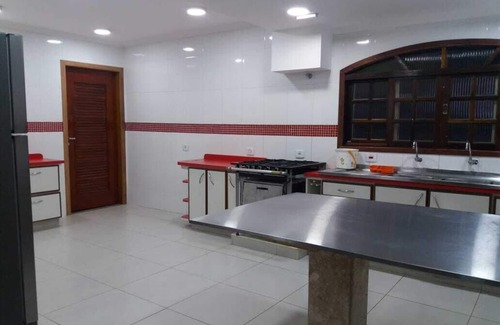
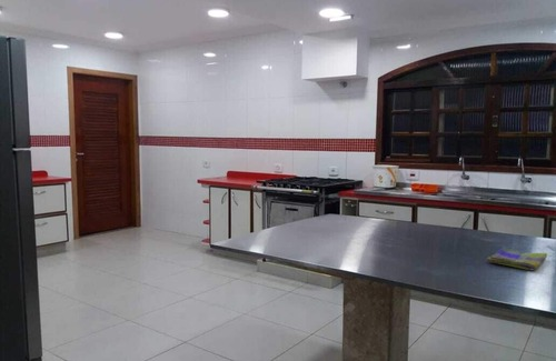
+ dish towel (517, 258)
